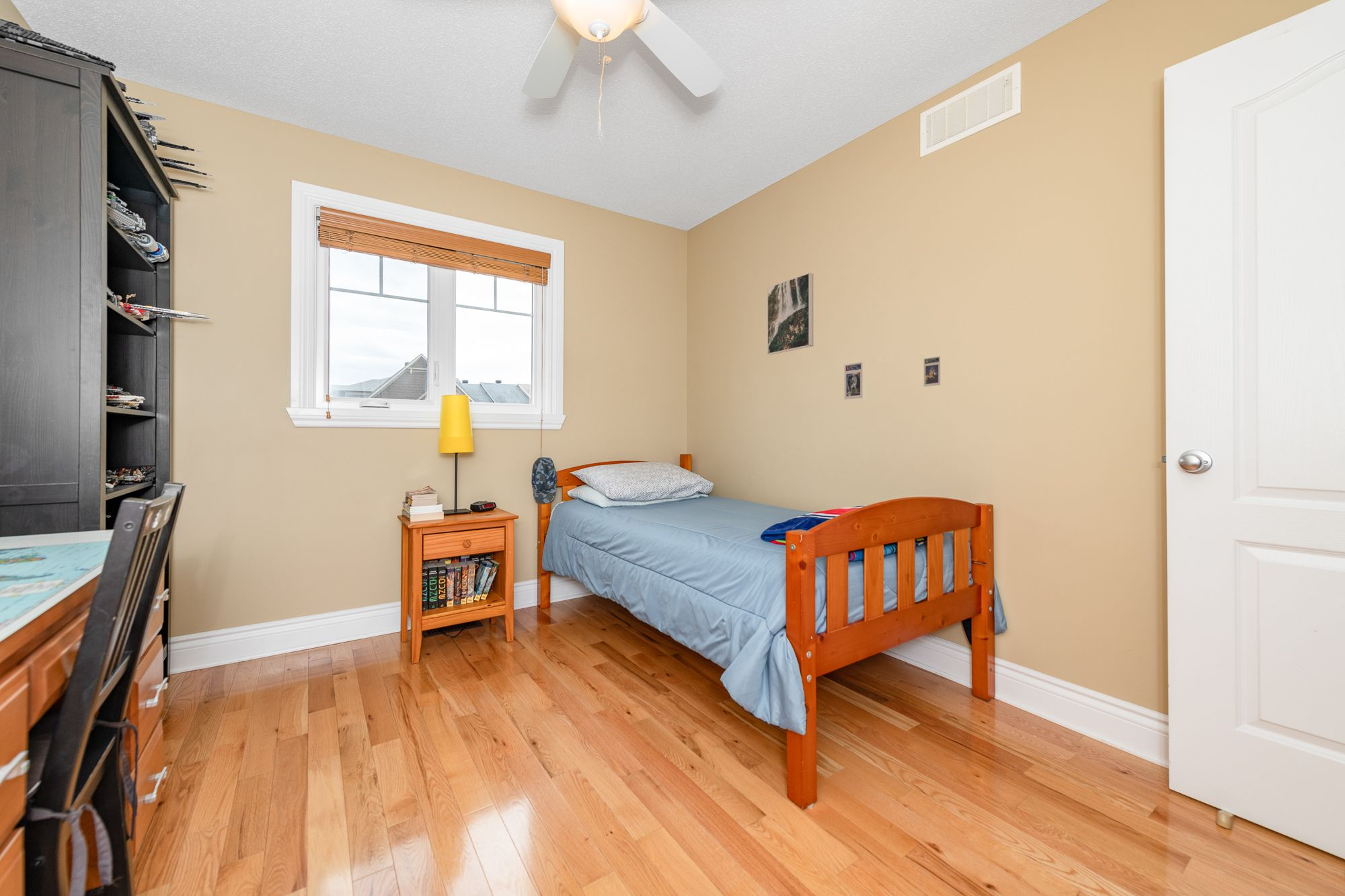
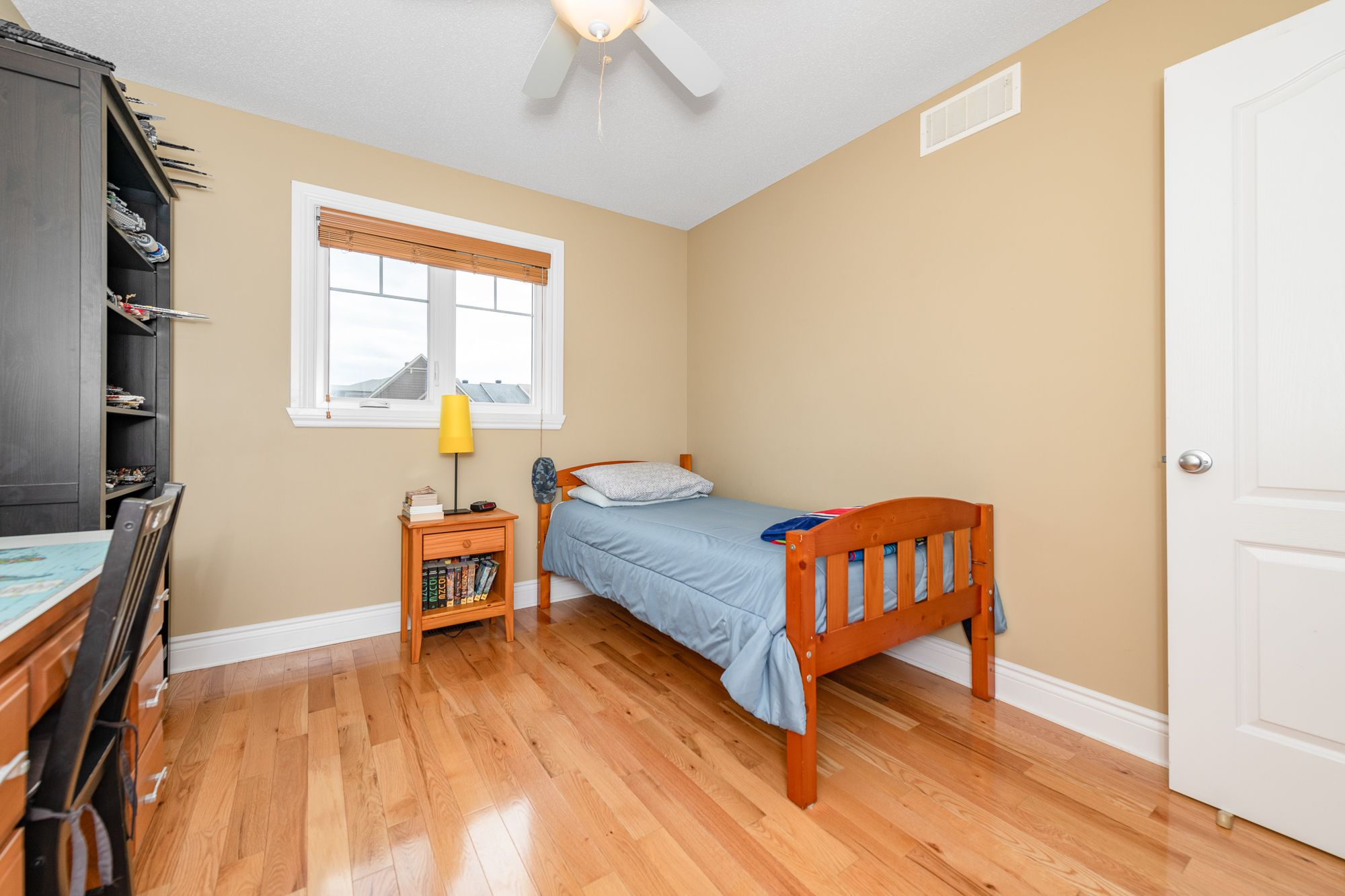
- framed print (789, 315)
- sports card (931, 371)
- trading card (853, 381)
